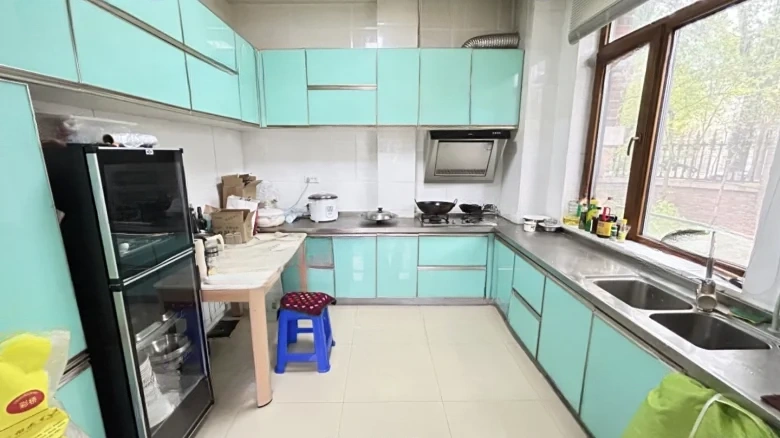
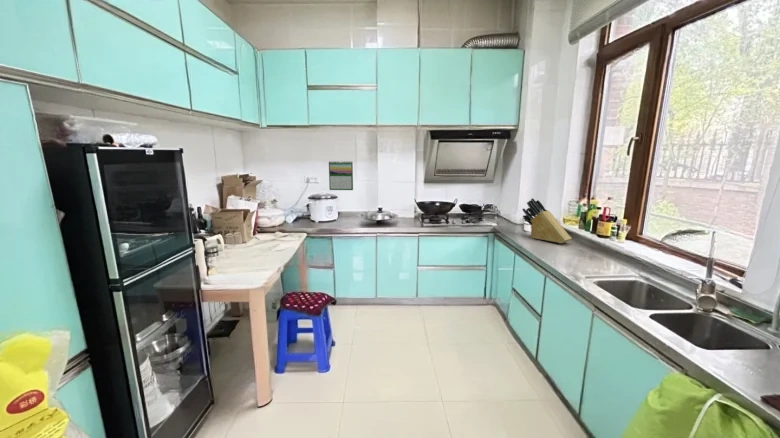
+ knife block (546, 219)
+ calendar (340, 175)
